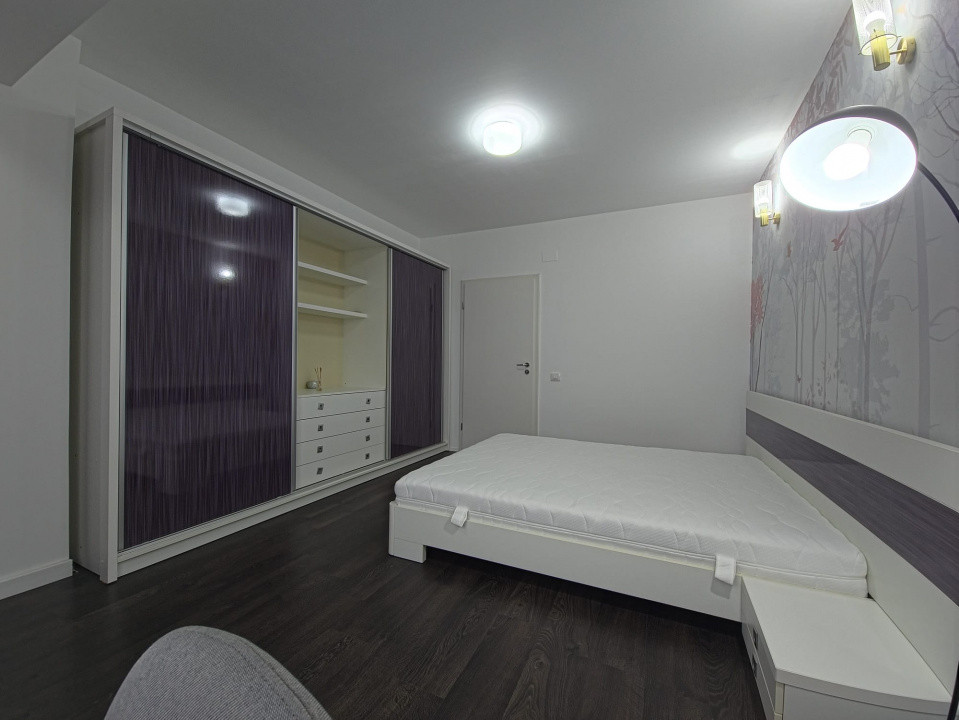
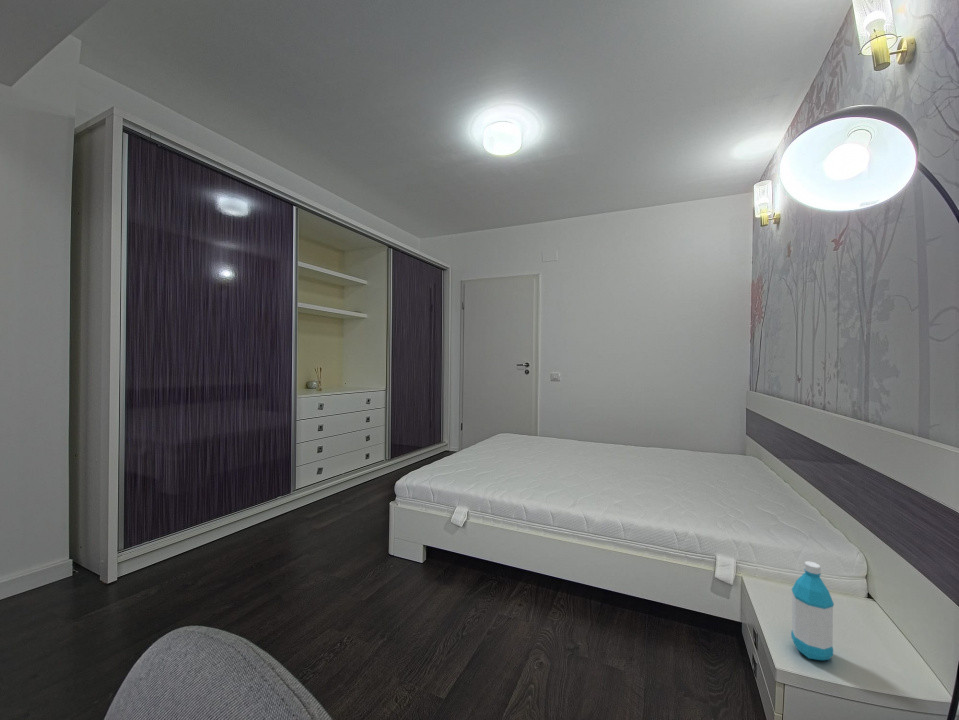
+ water bottle (811, 608)
